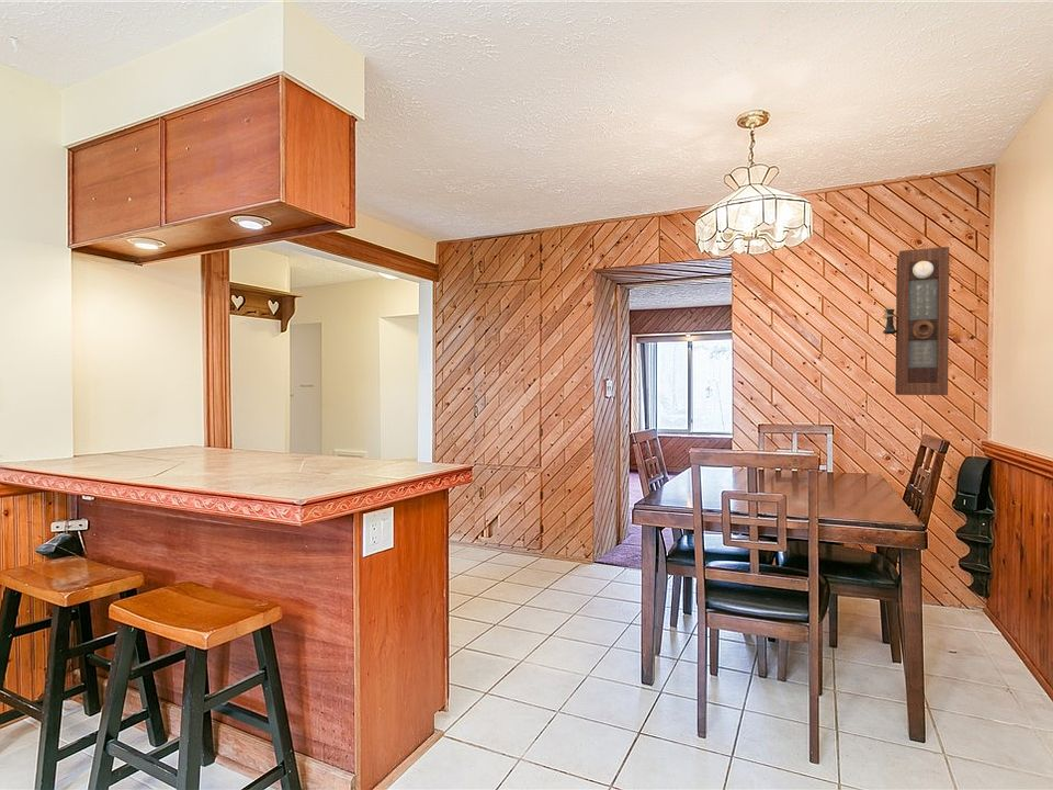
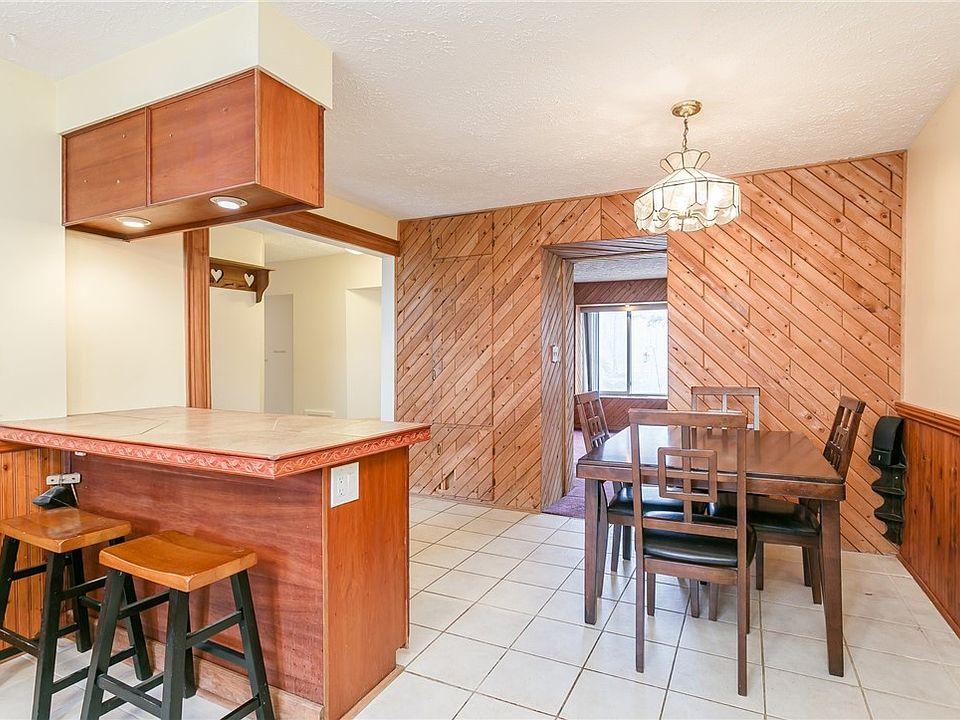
- pendulum clock (914, 323)
